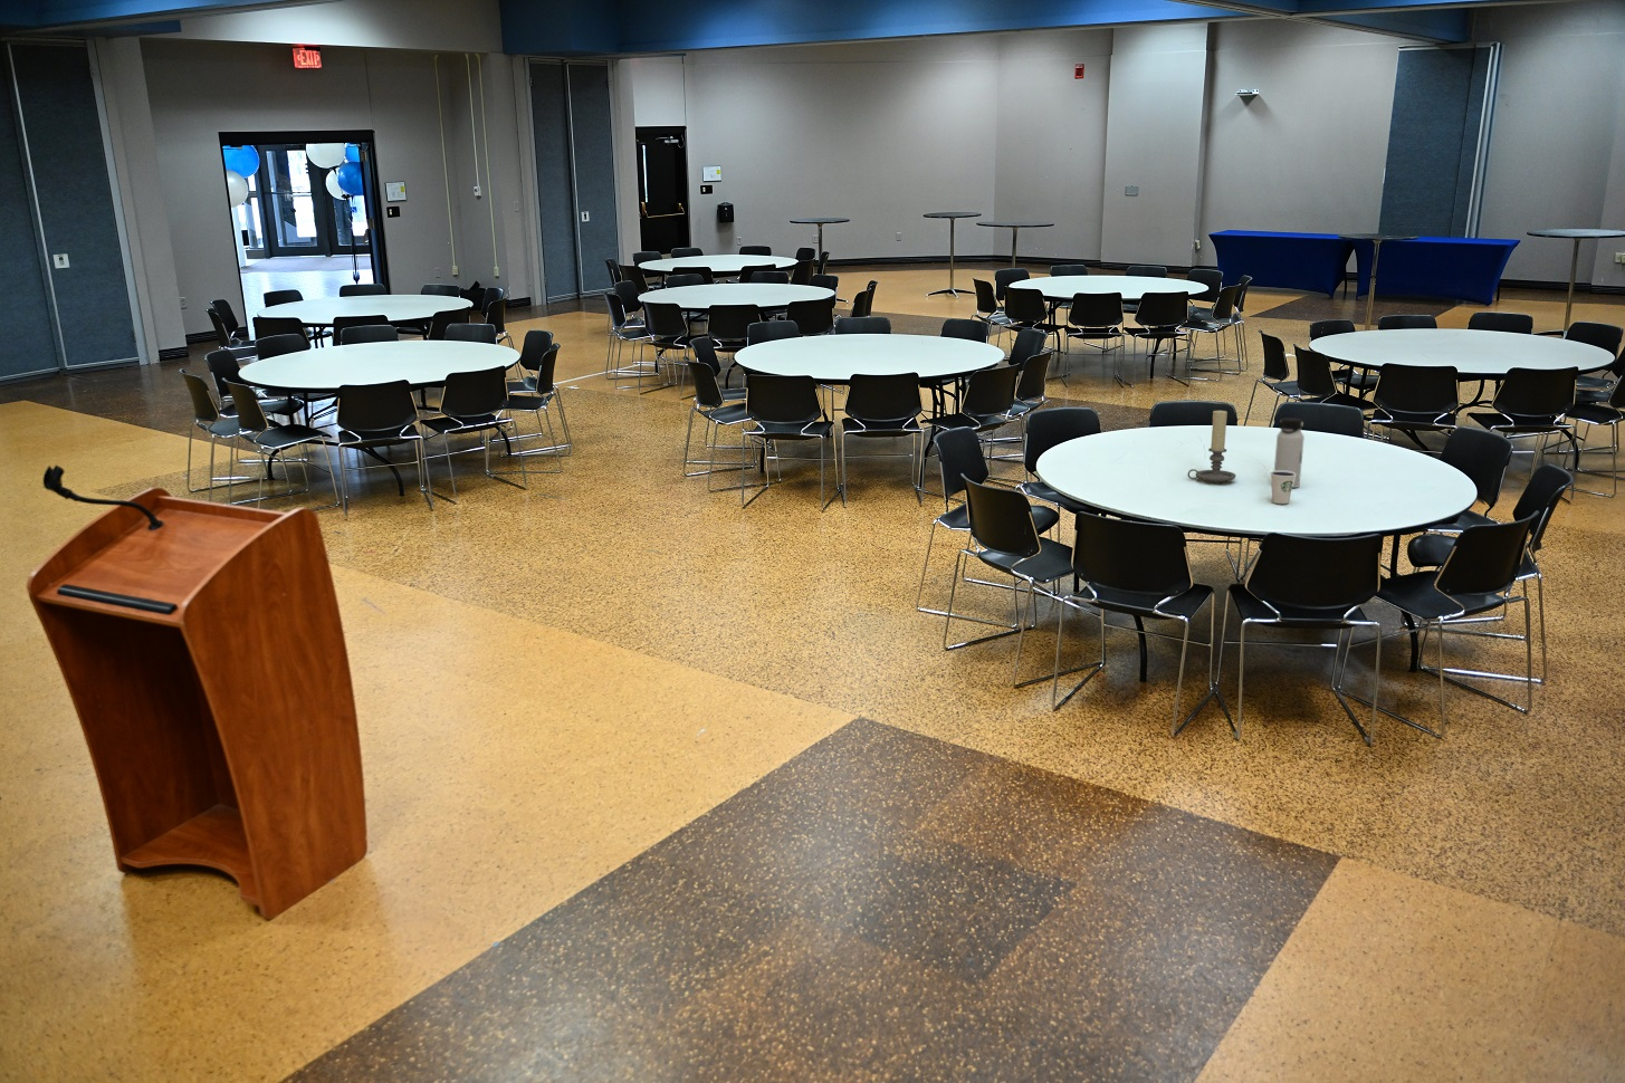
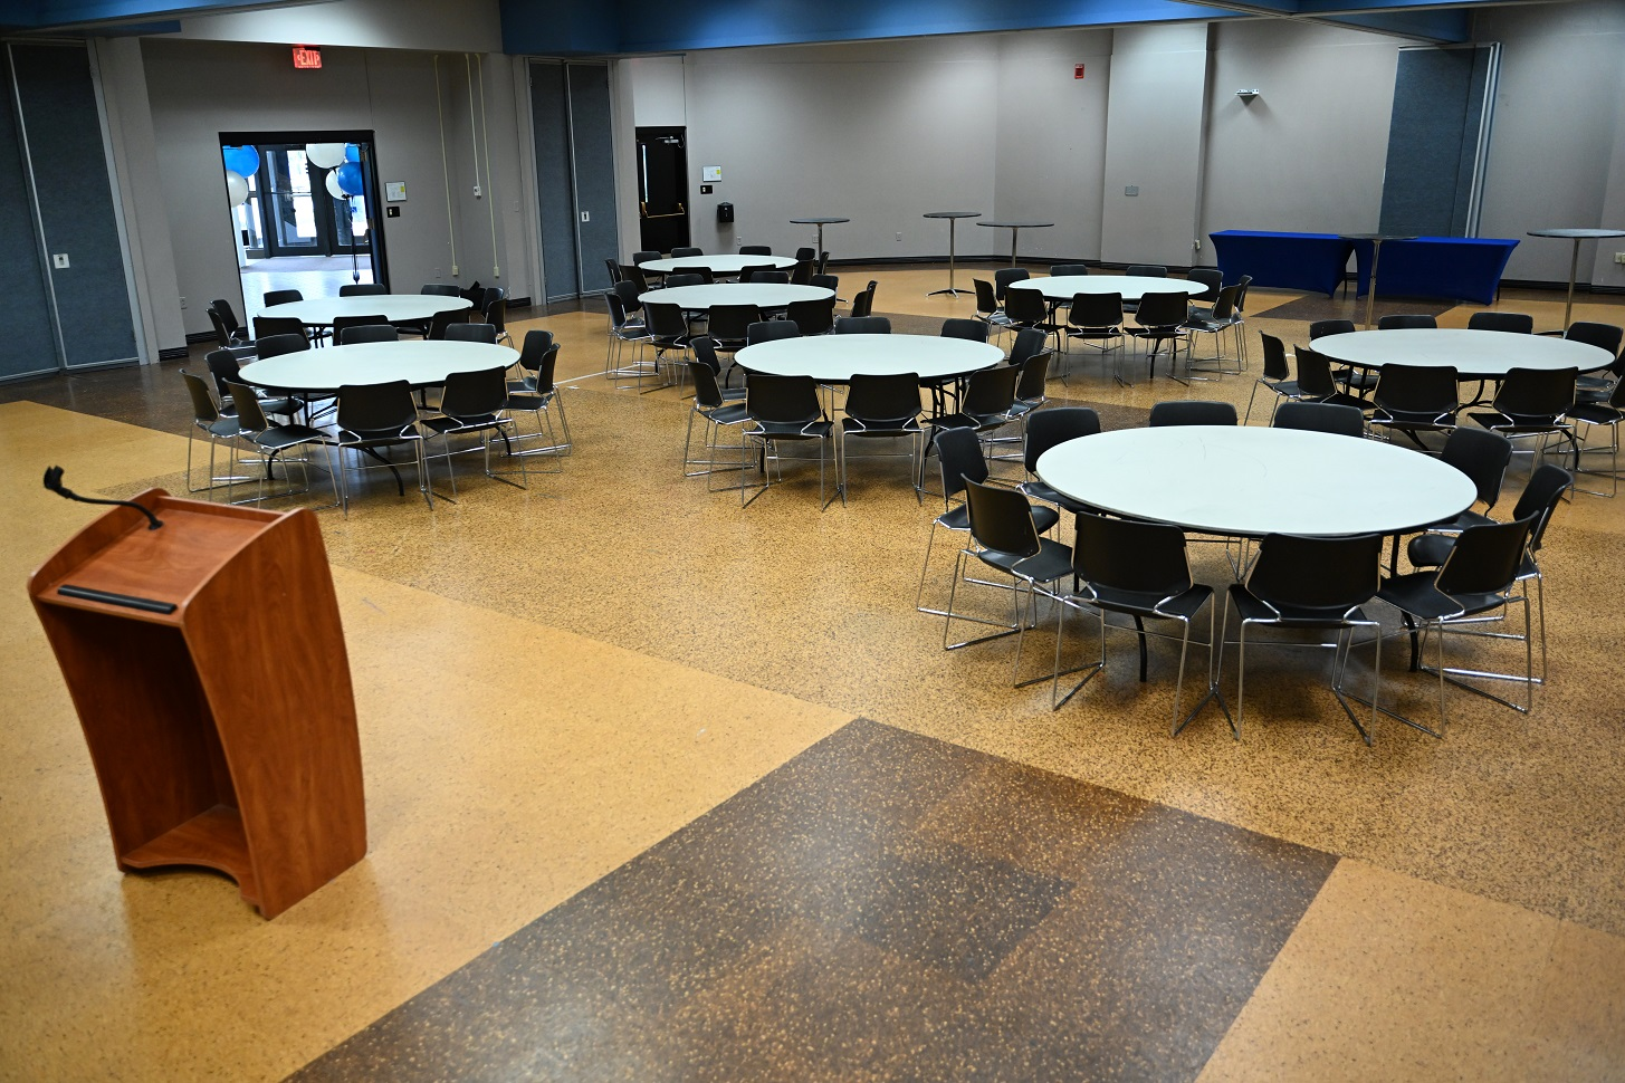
- dixie cup (1280, 488)
- candle holder (1213, 445)
- water bottle (1289, 452)
